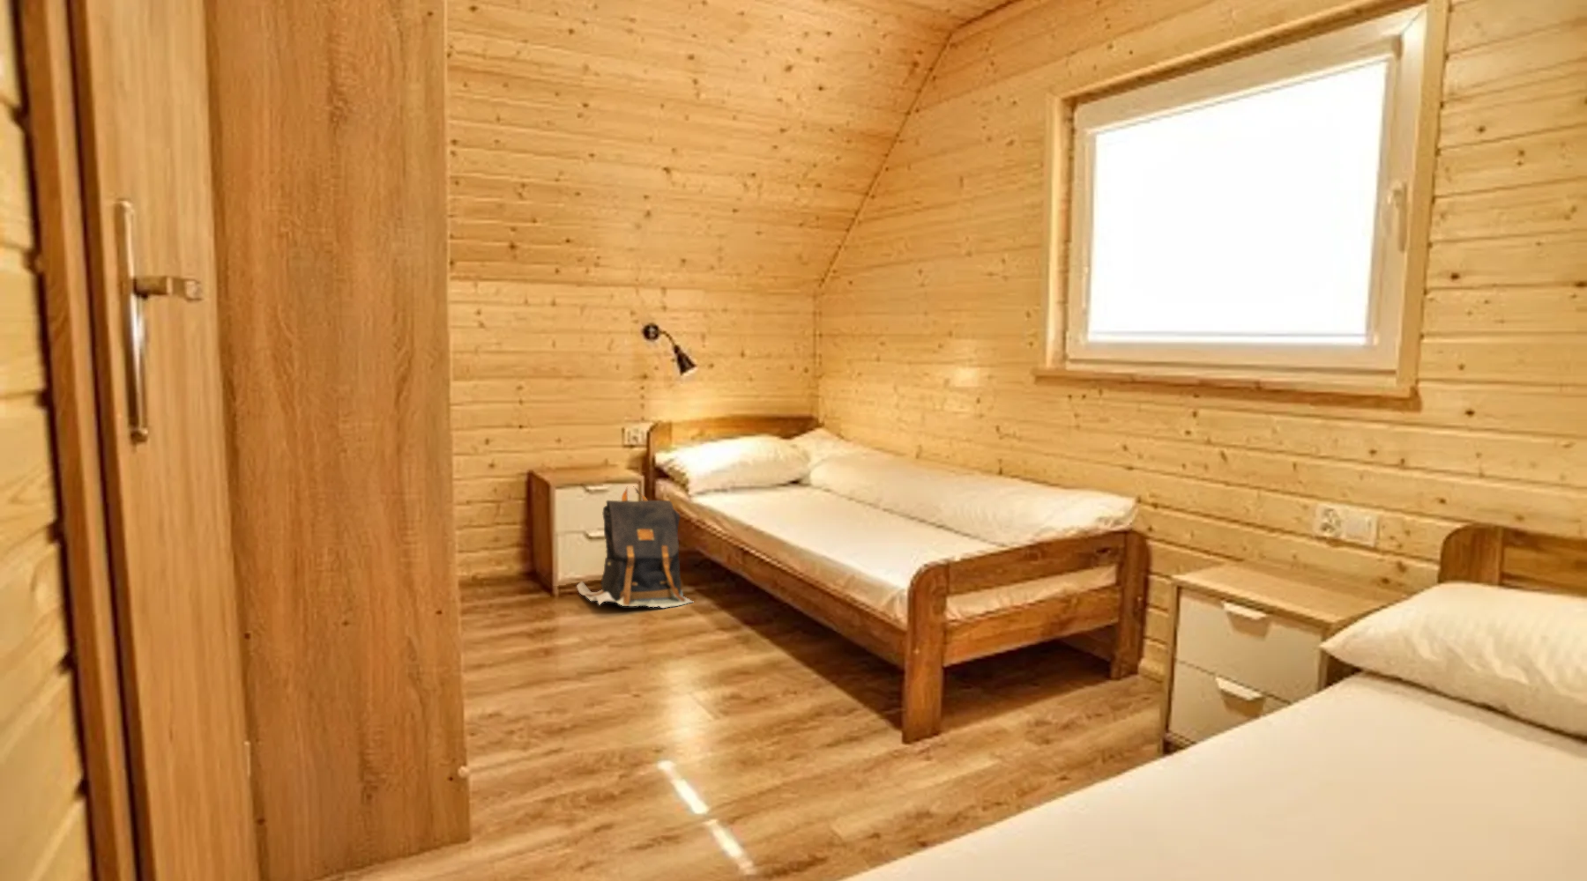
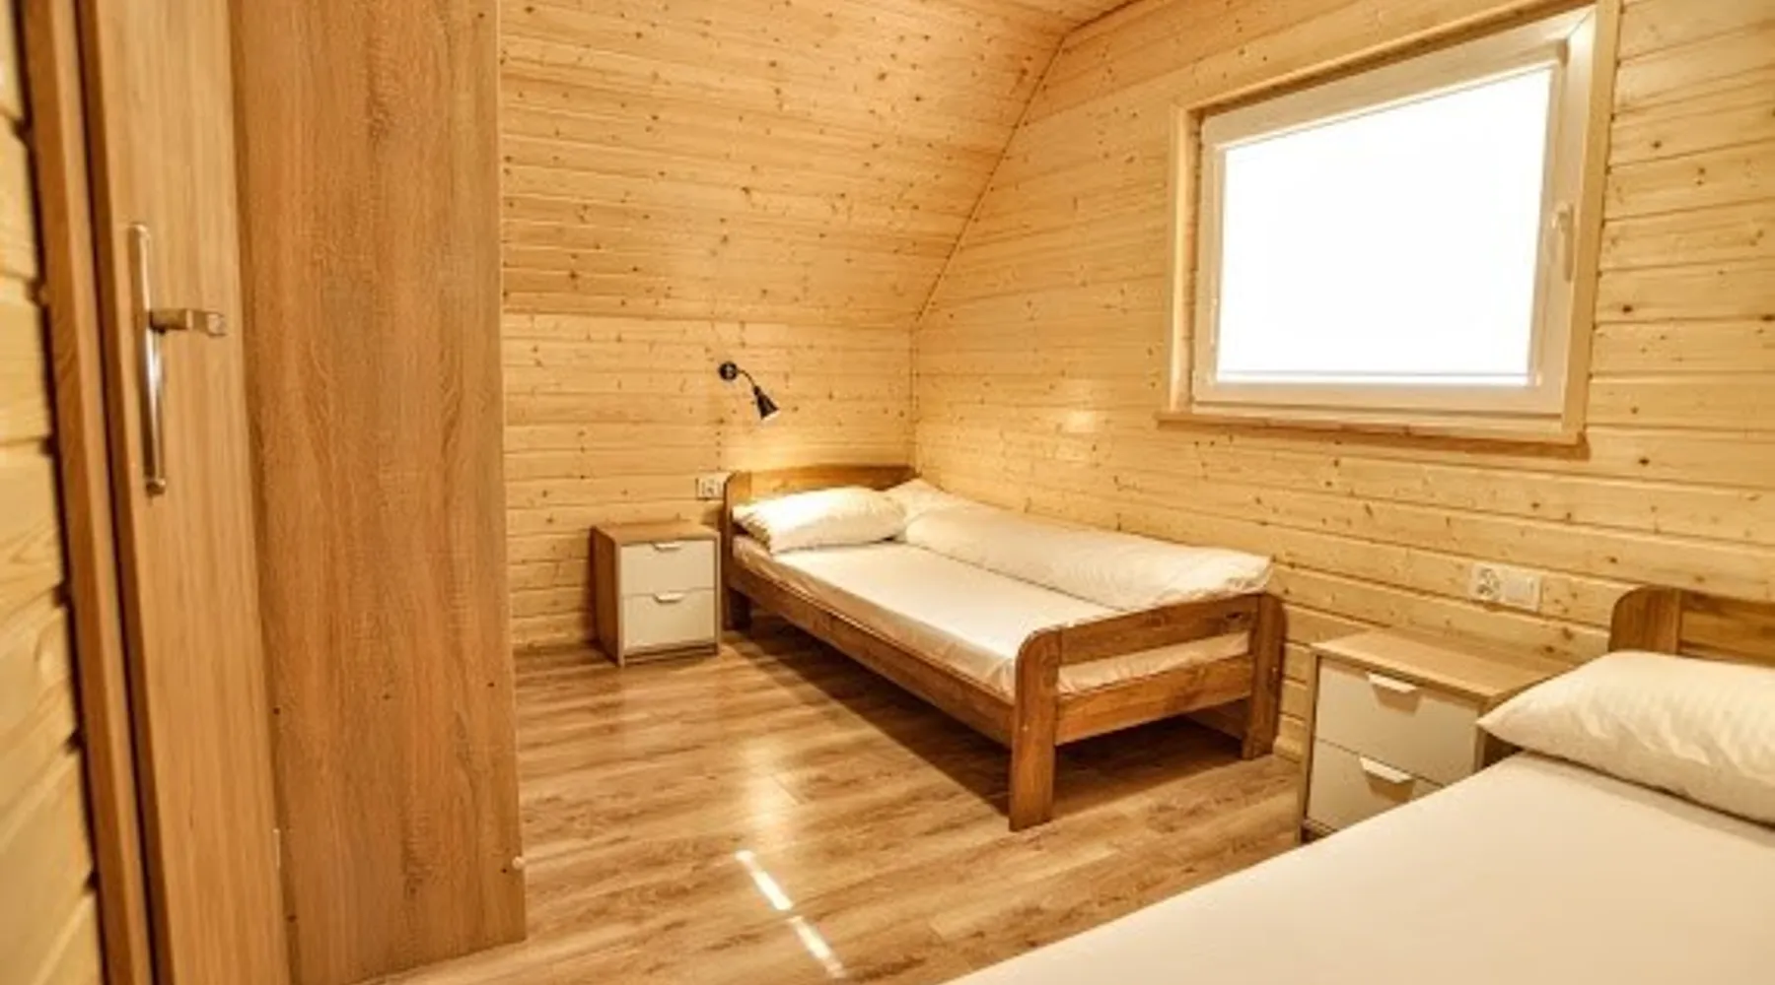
- backpack (635, 546)
